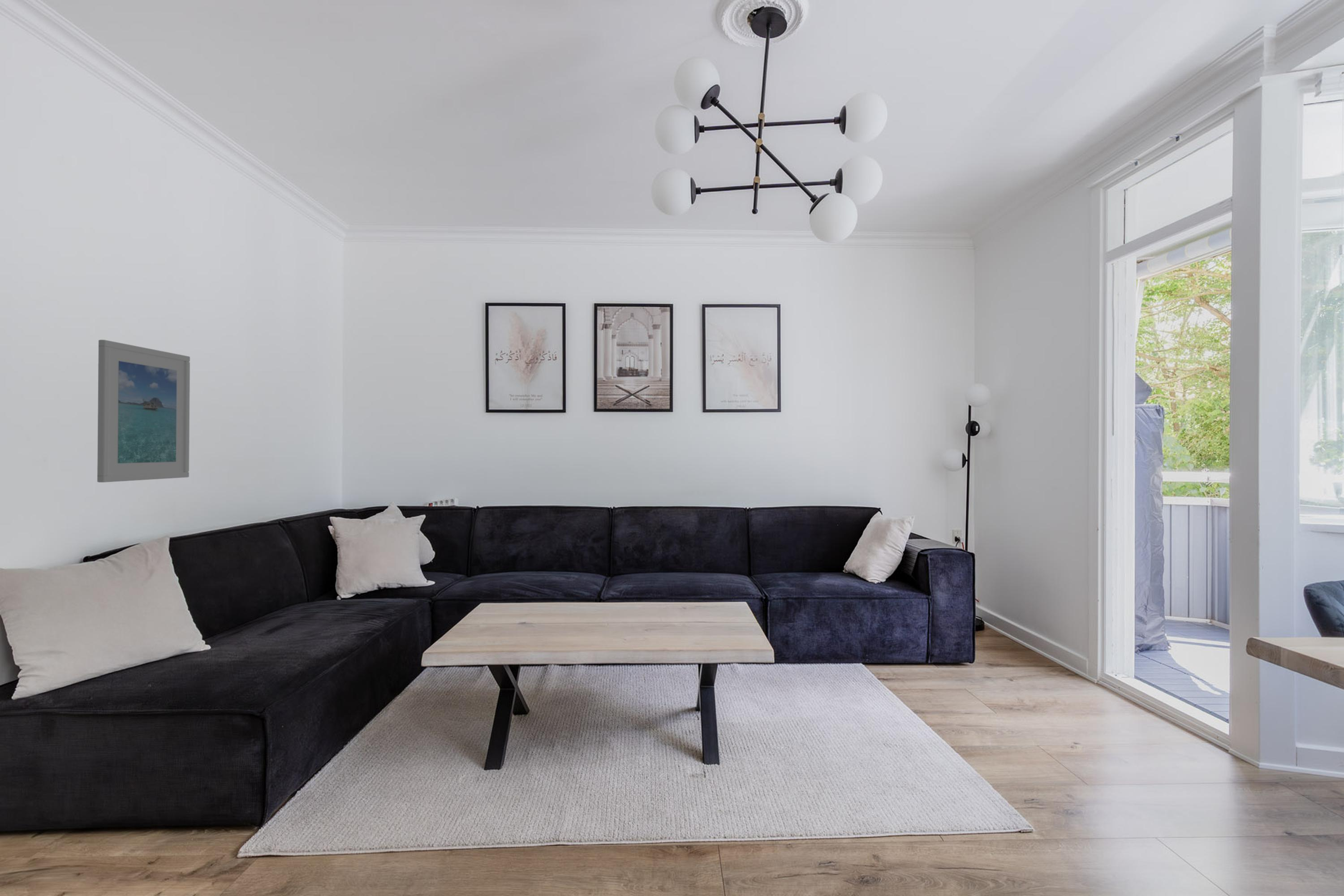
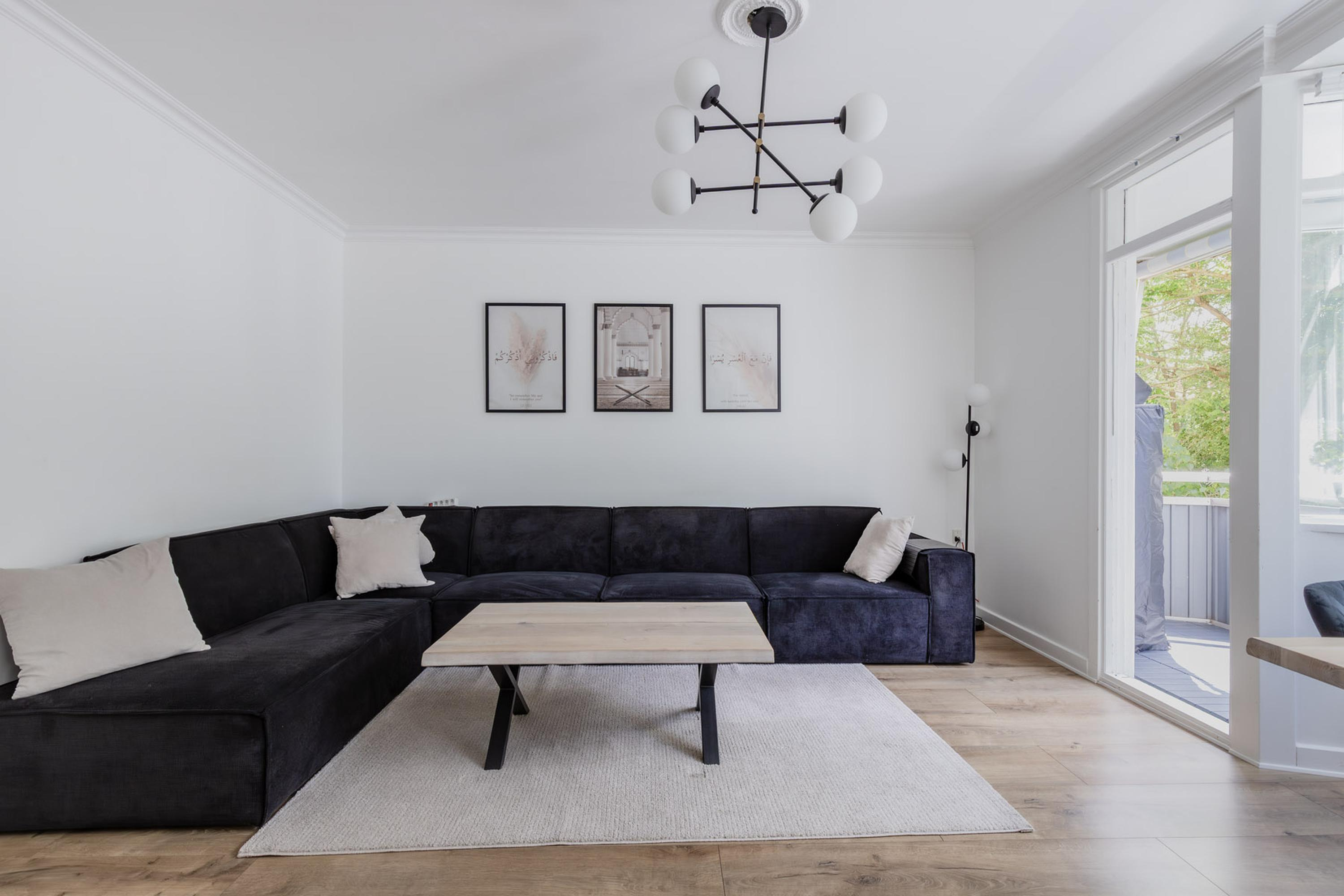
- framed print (147, 414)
